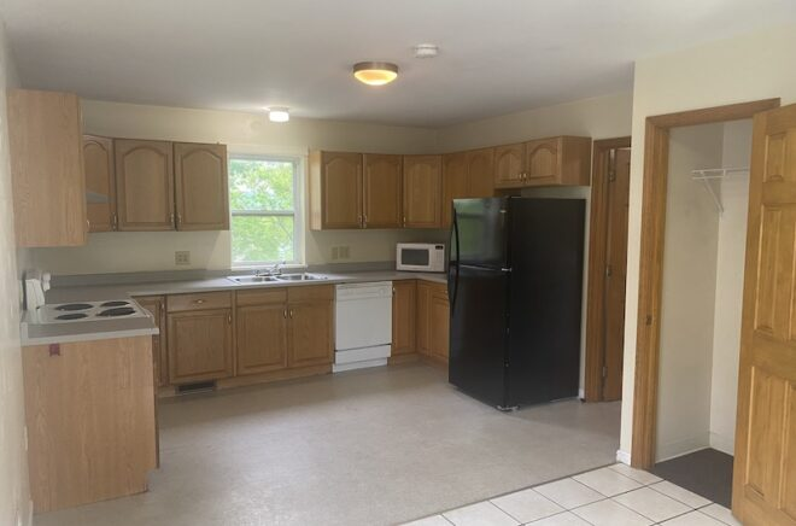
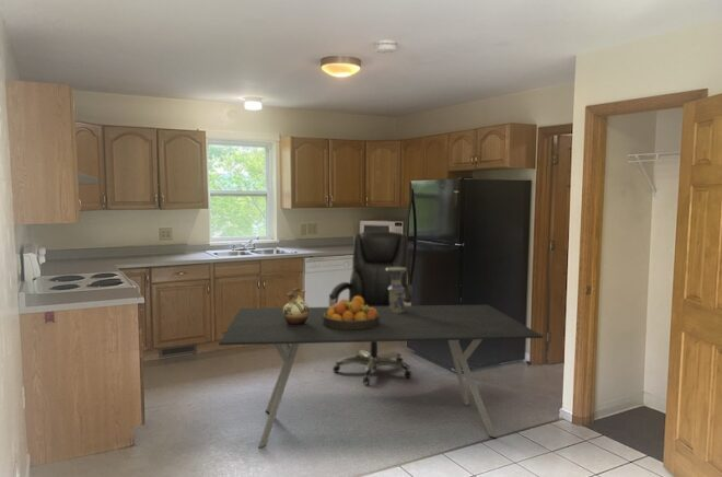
+ vase (395, 289)
+ dining table (368, 341)
+ chair (374, 302)
+ ceramic pitcher (295, 305)
+ fruit bowl (350, 311)
